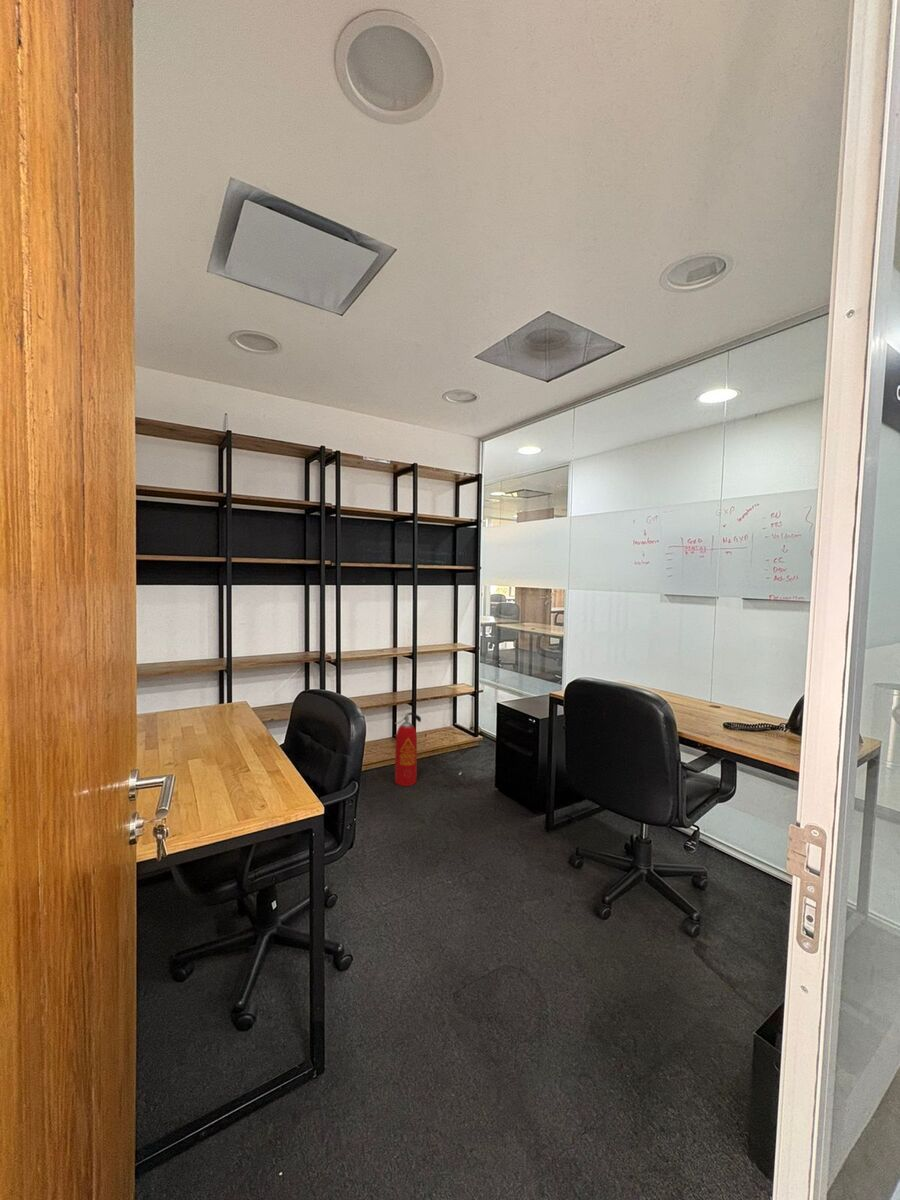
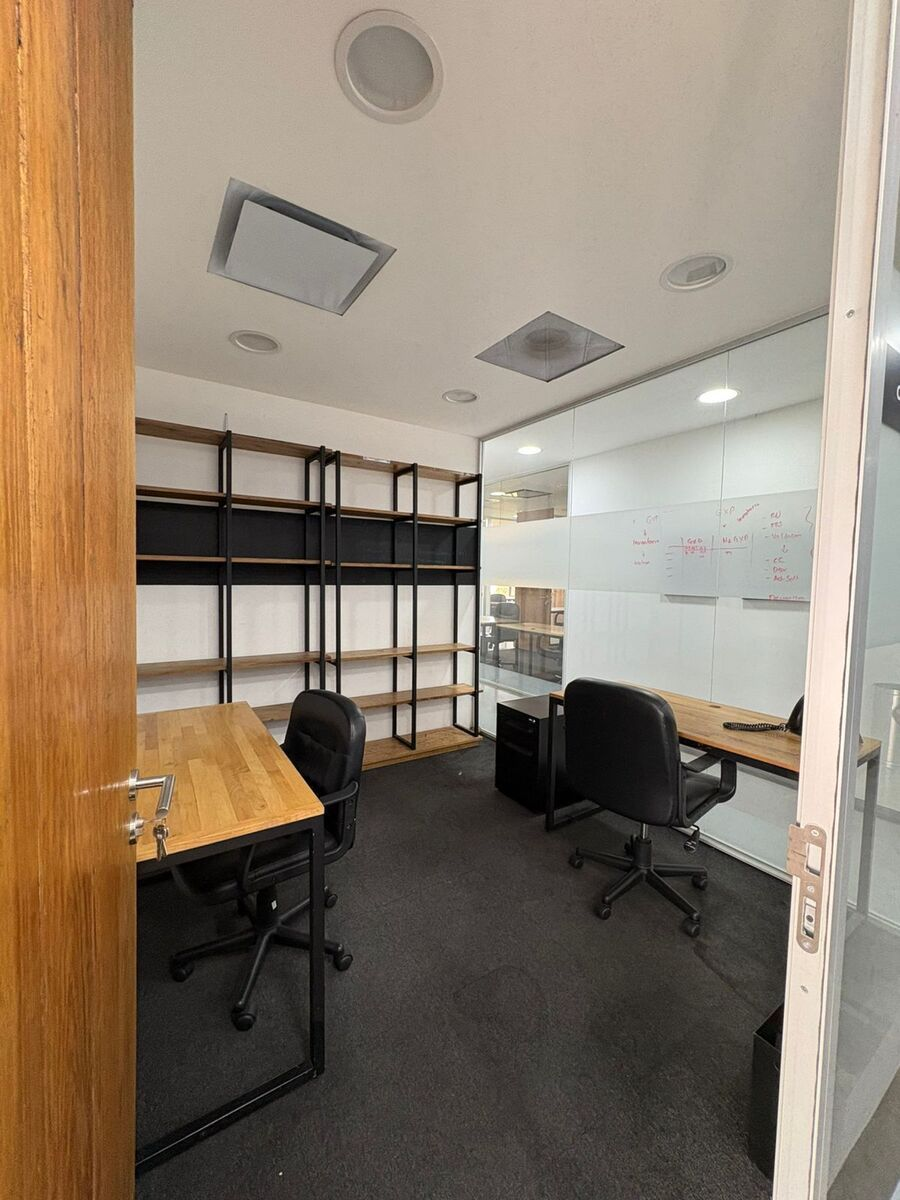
- fire extinguisher (408, 747)
